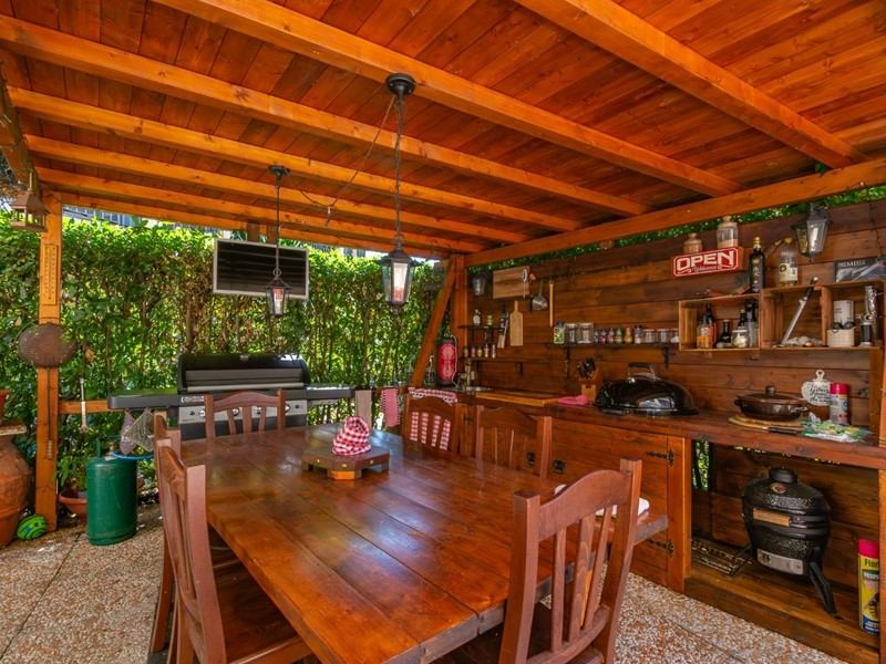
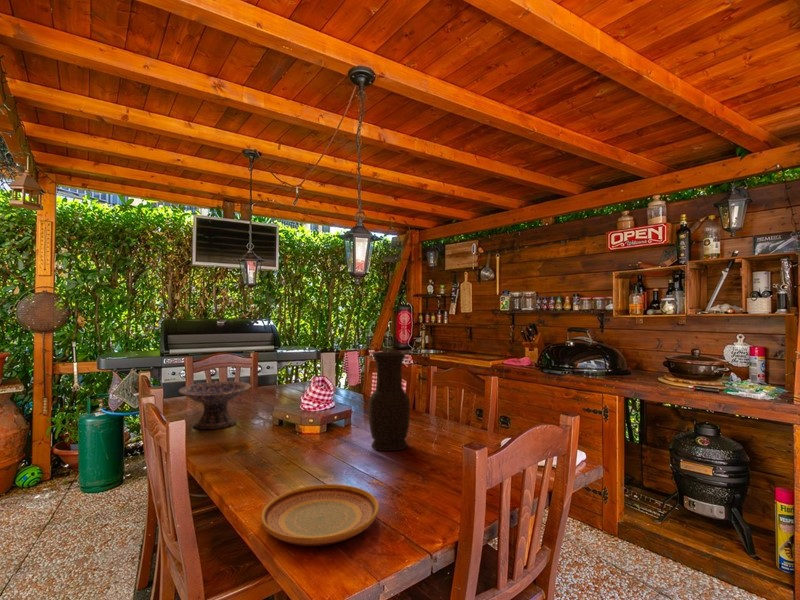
+ vase (389, 399)
+ decorative bowl (215, 405)
+ plate (321, 515)
